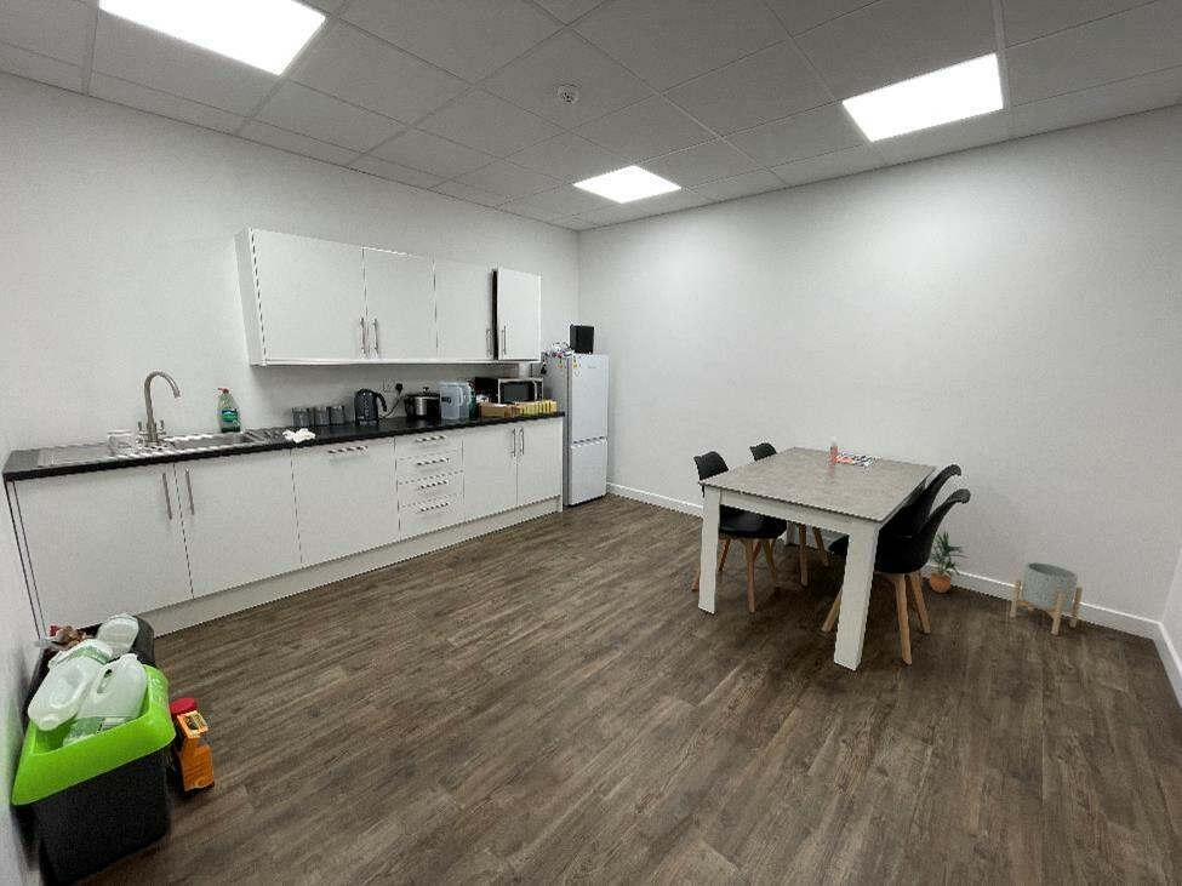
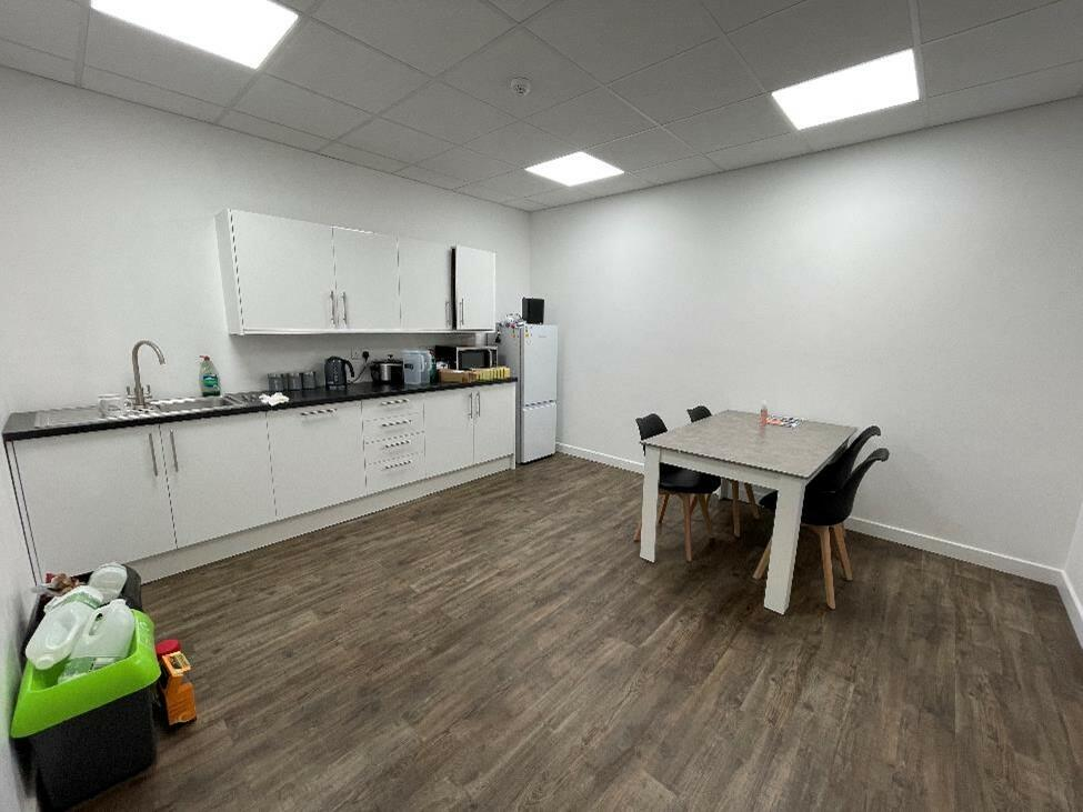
- planter (1046, 595)
- potted plant (944, 561)
